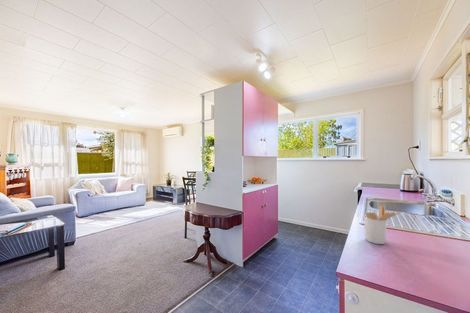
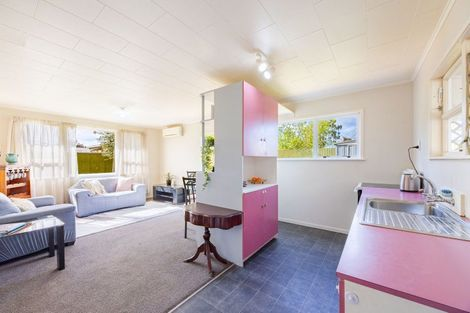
- utensil holder (380, 224)
